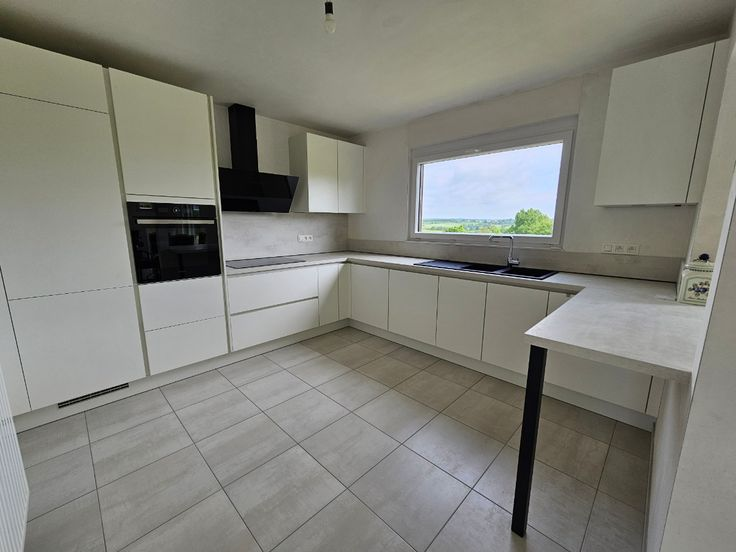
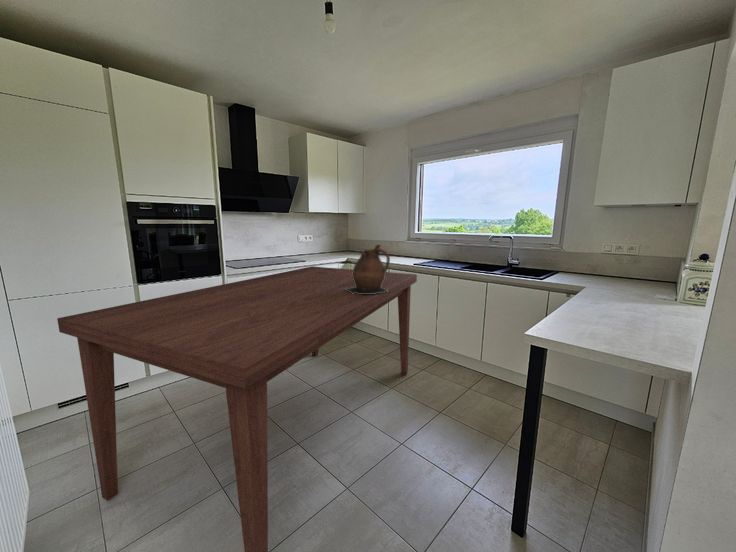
+ ceramic pitcher (367, 267)
+ dining table (298, 355)
